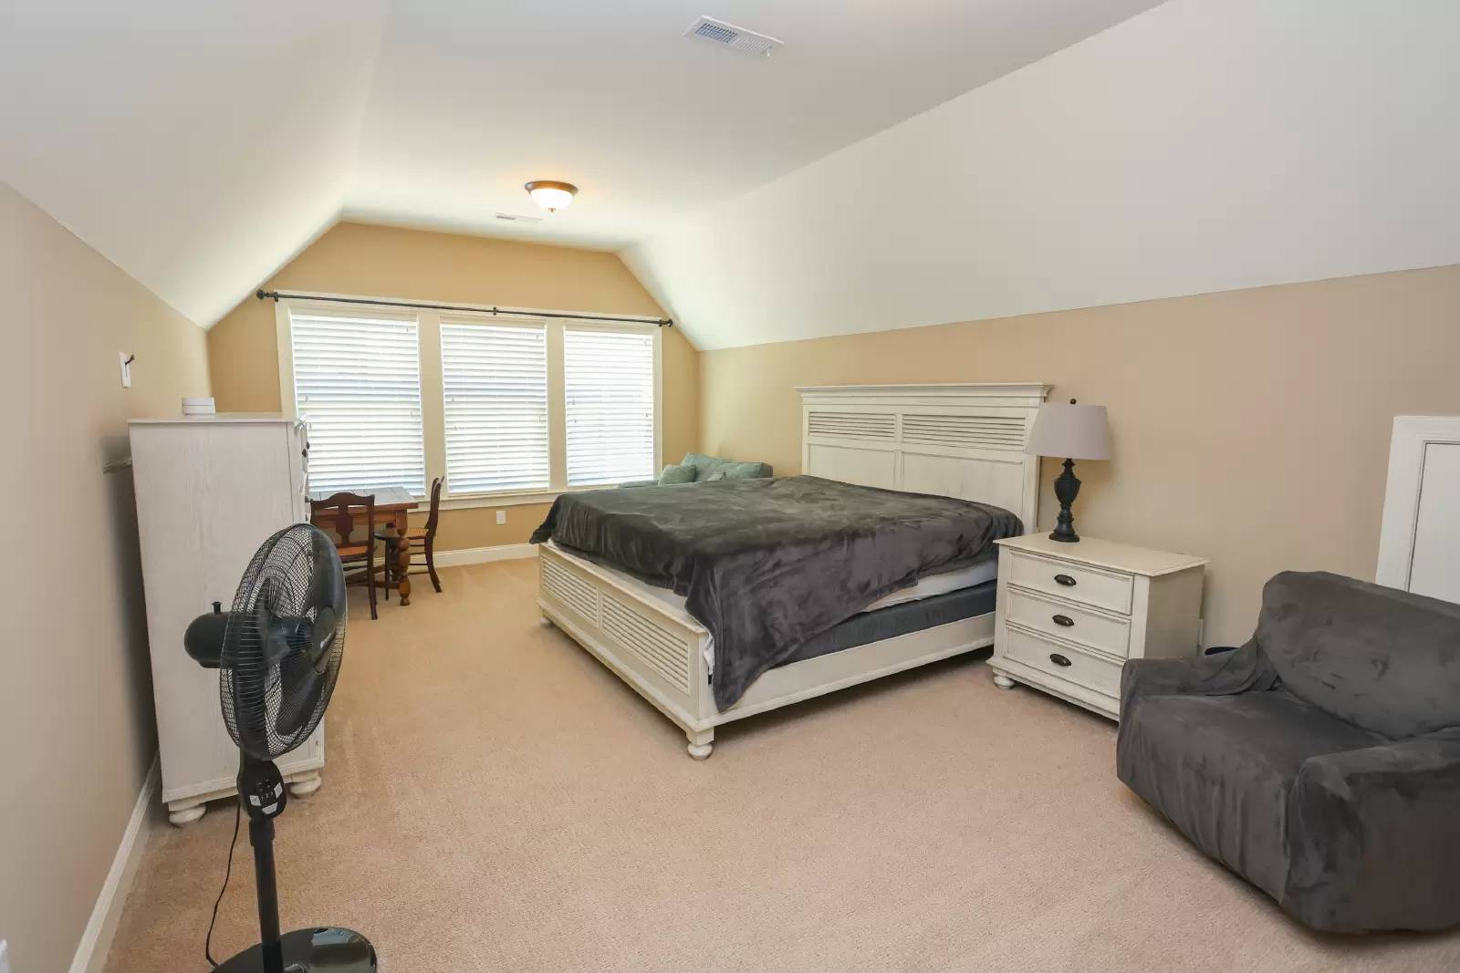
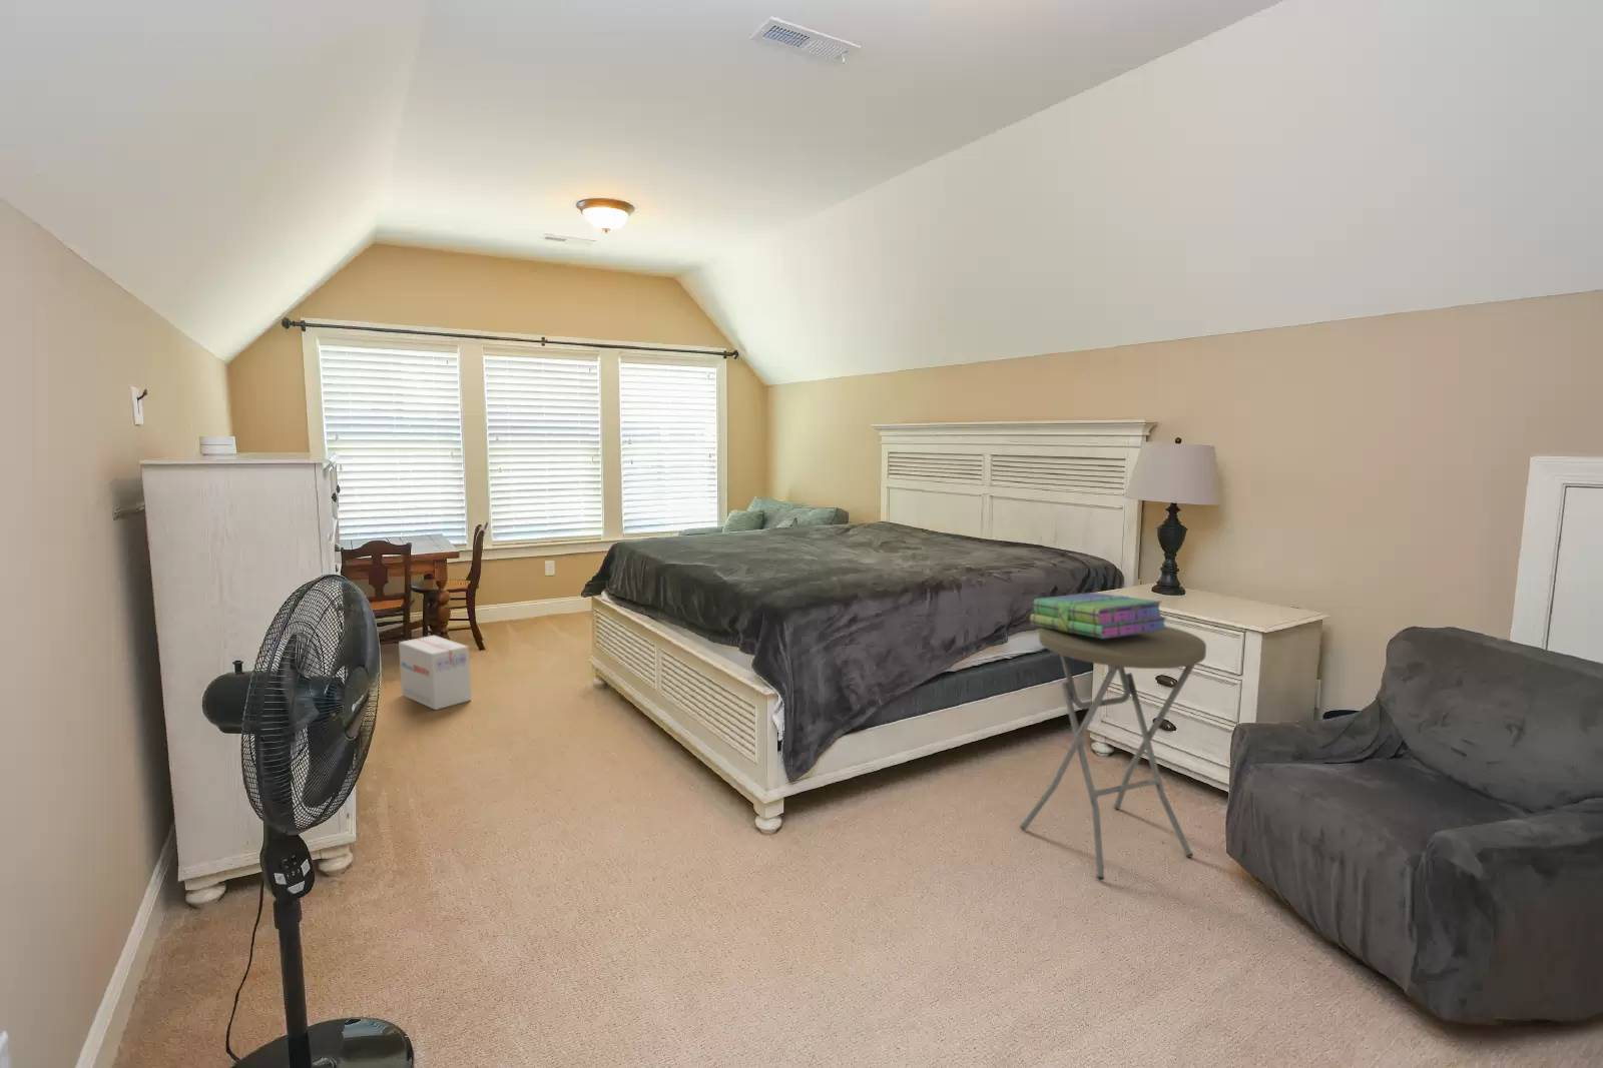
+ cardboard box (434, 671)
+ side table (1134, 755)
+ stack of books (1096, 617)
